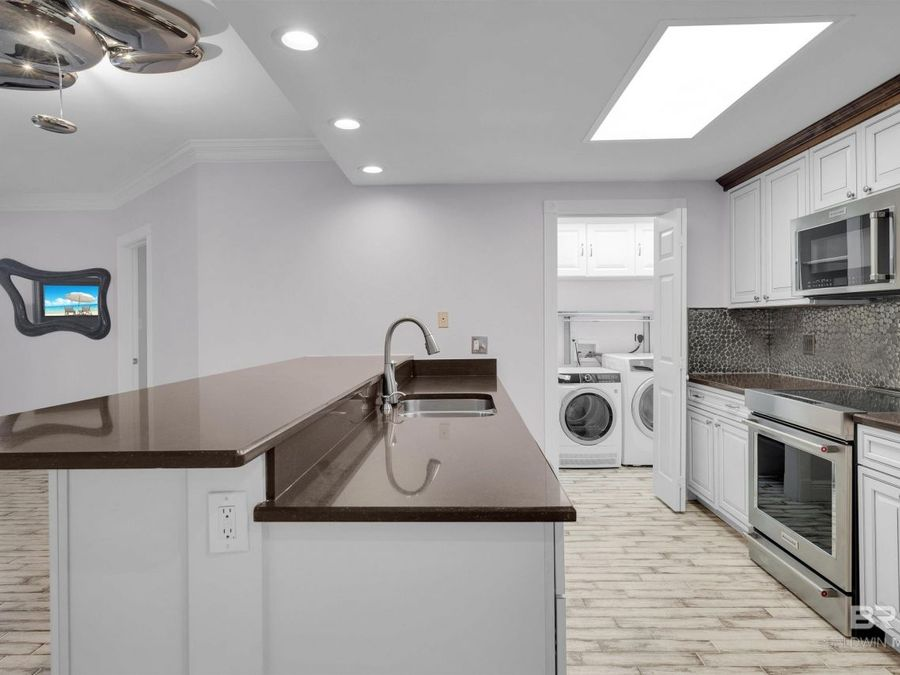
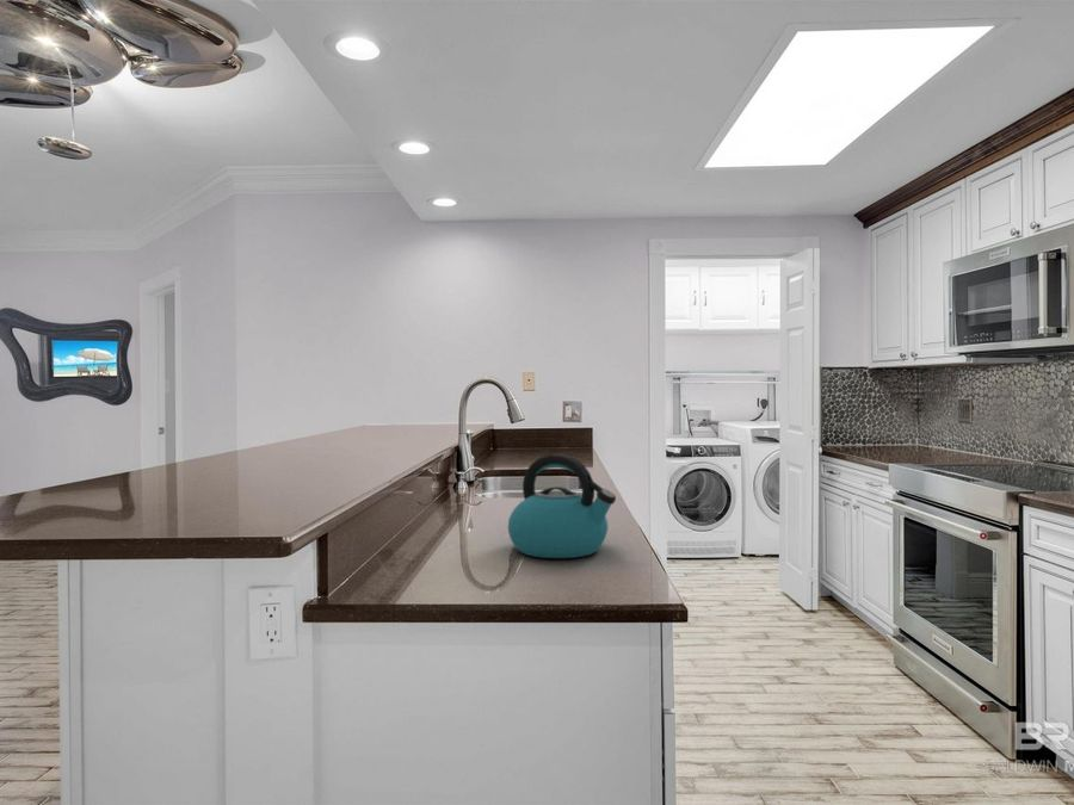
+ kettle (563, 502)
